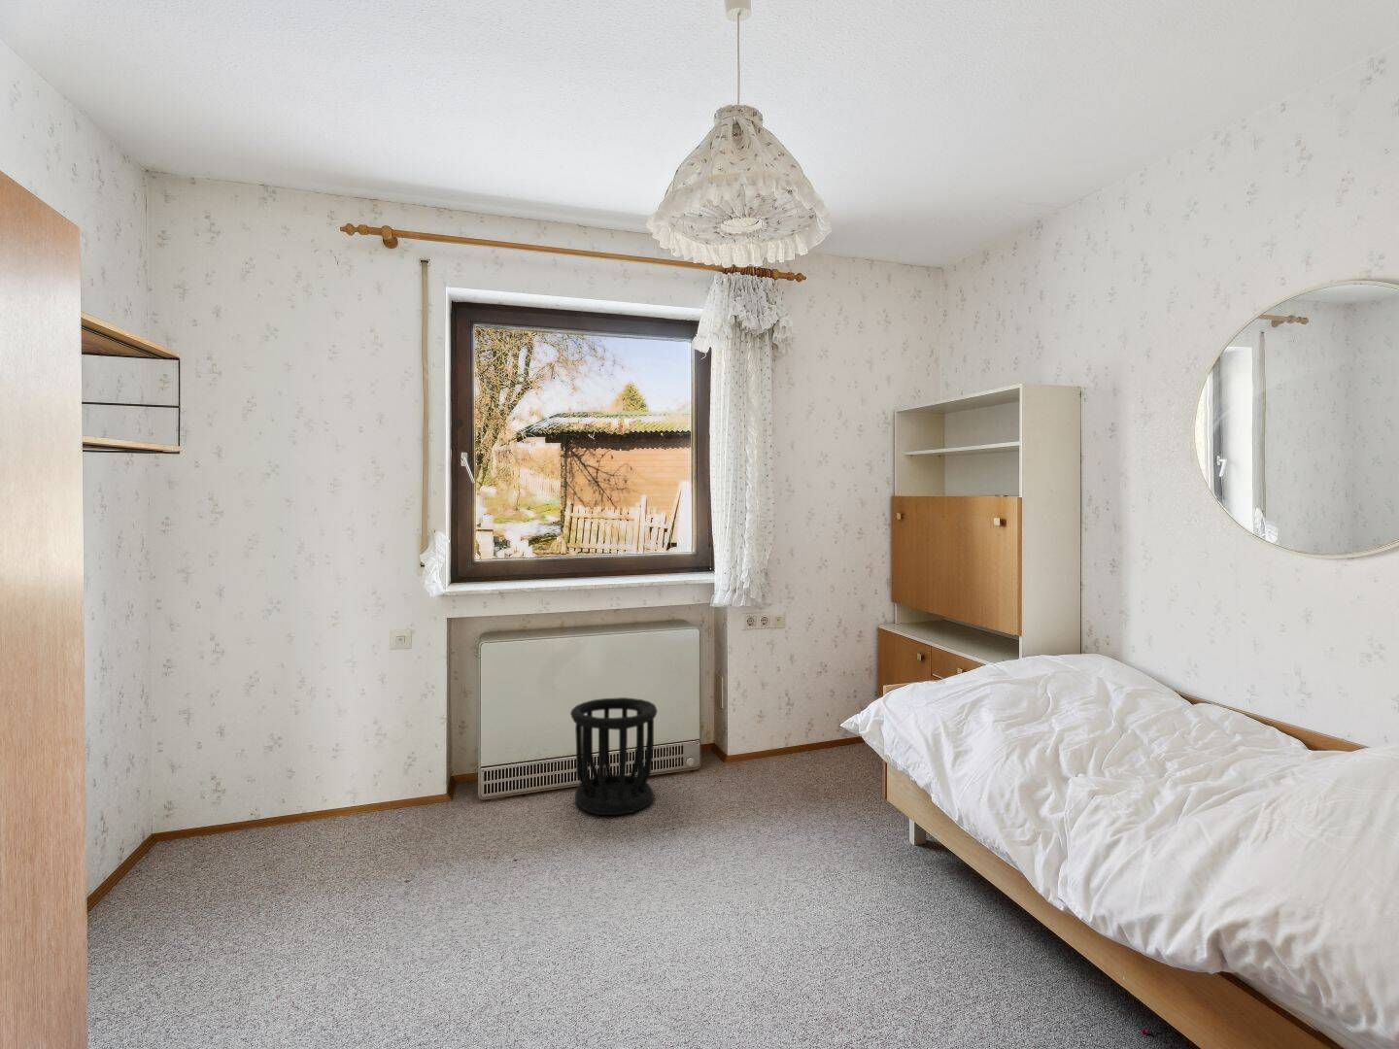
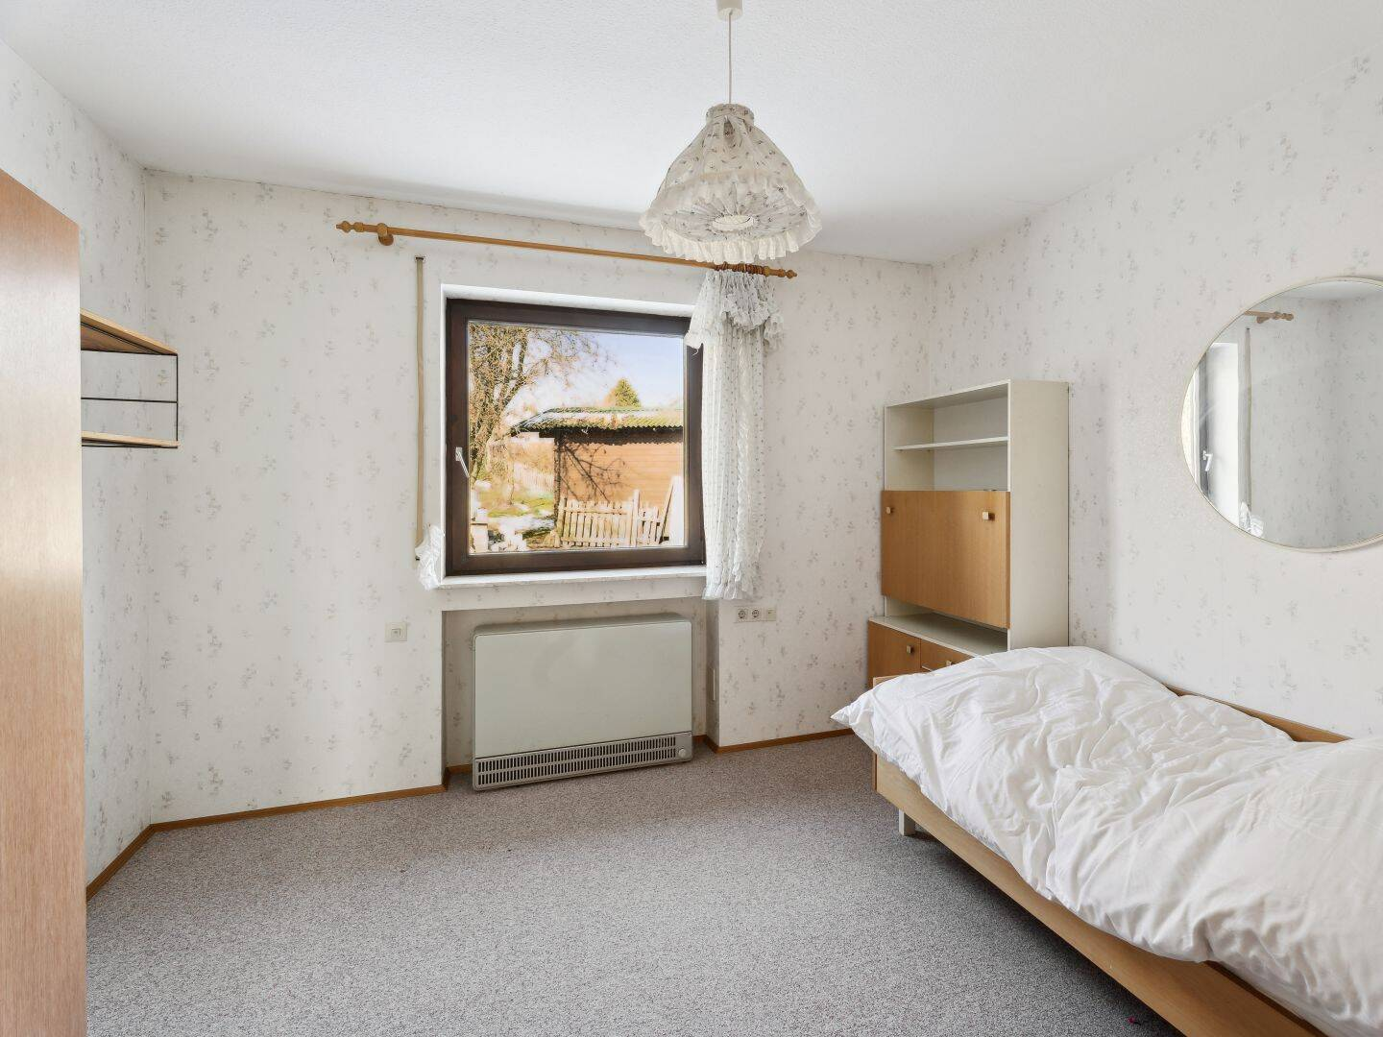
- wastebasket (619, 753)
